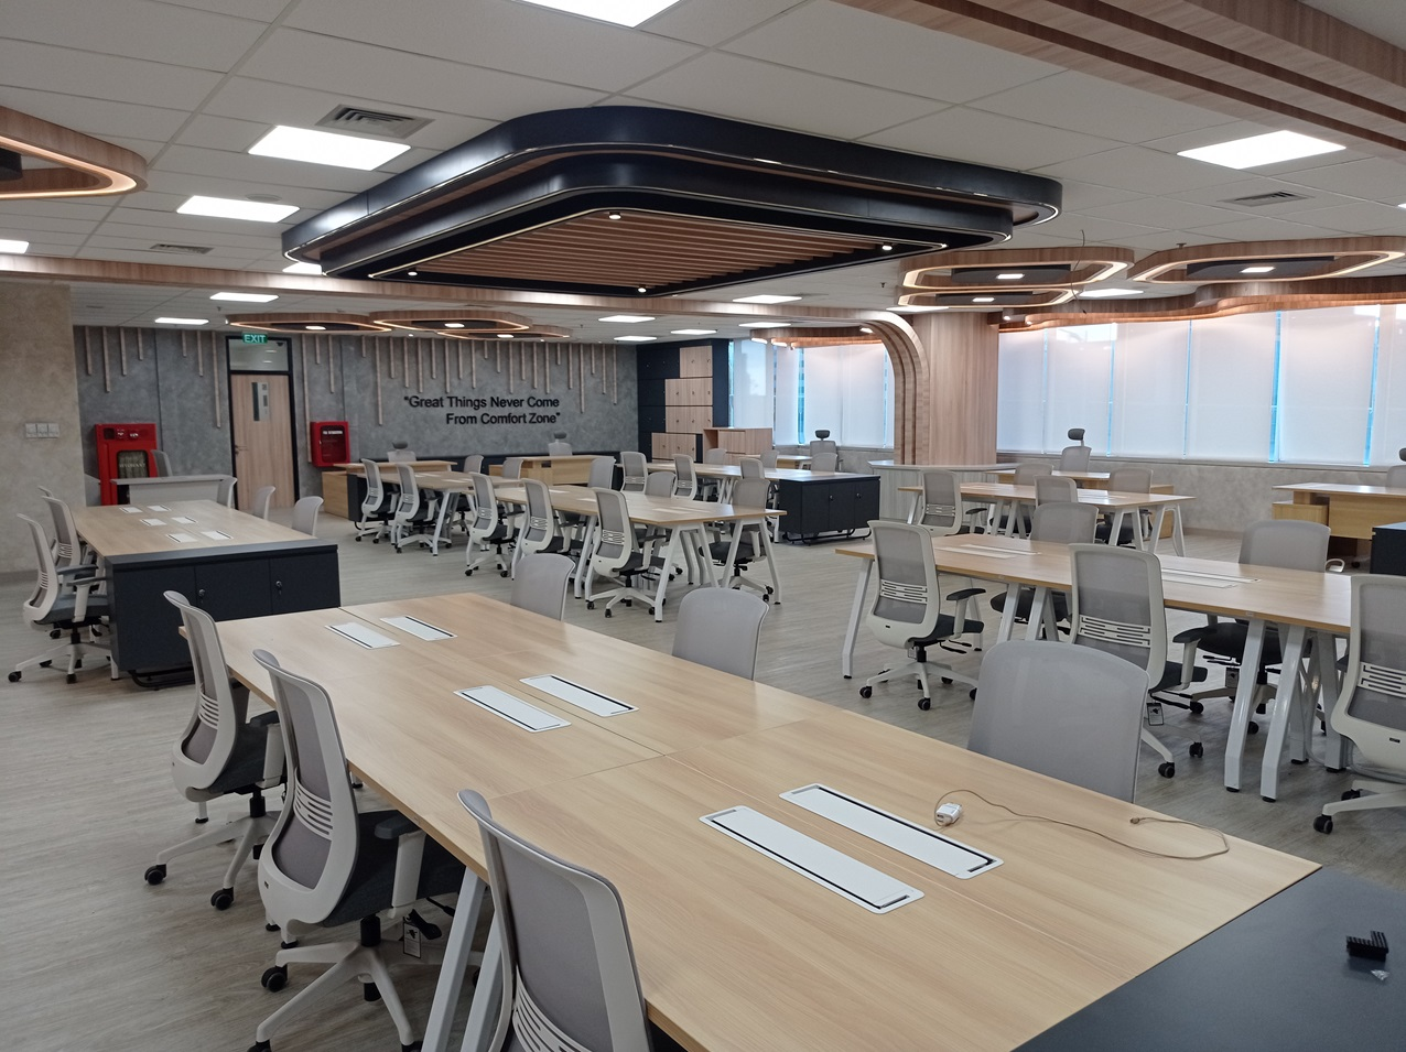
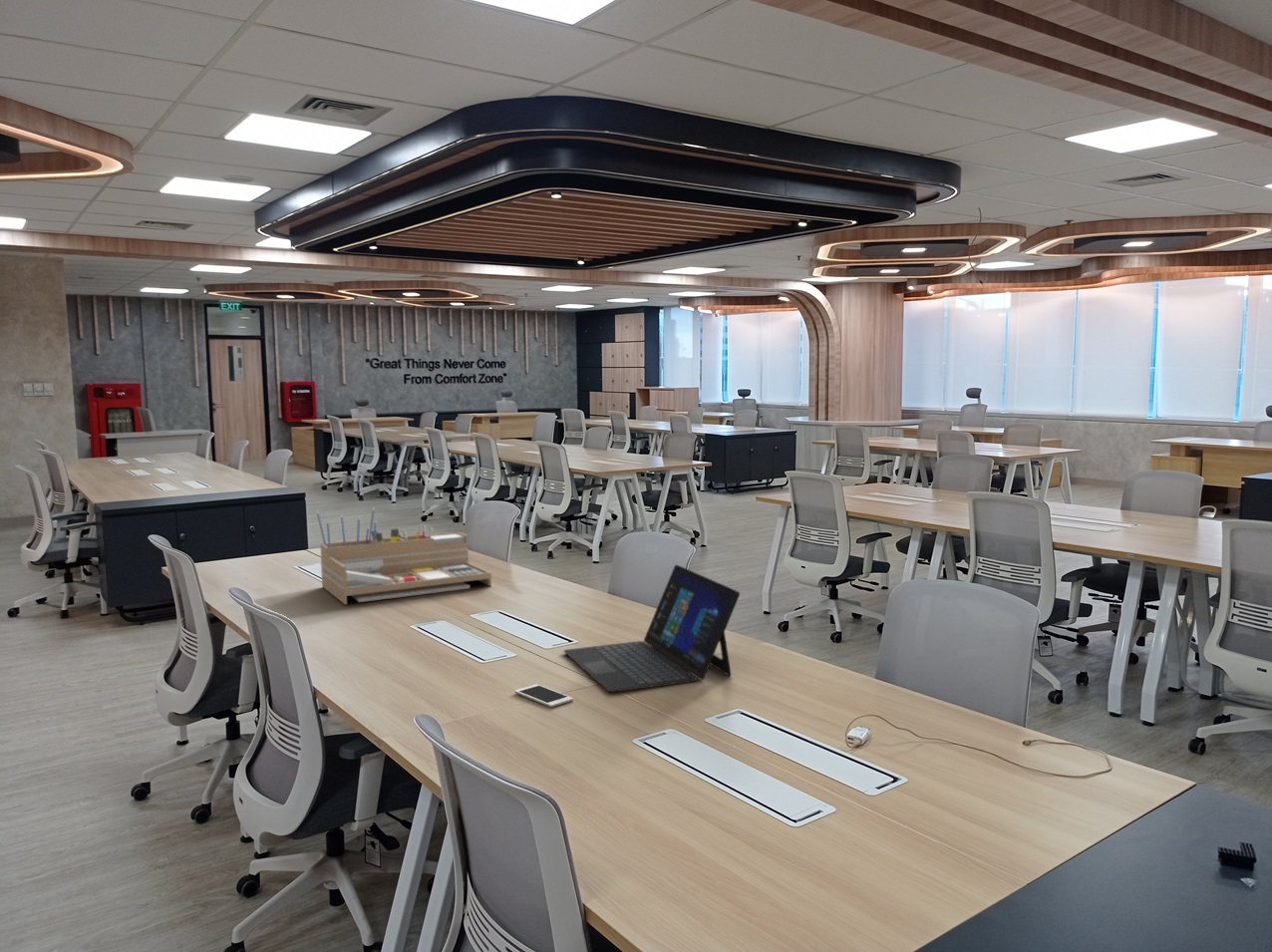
+ laptop (650, 624)
+ cell phone (543, 695)
+ desk organizer (404, 547)
